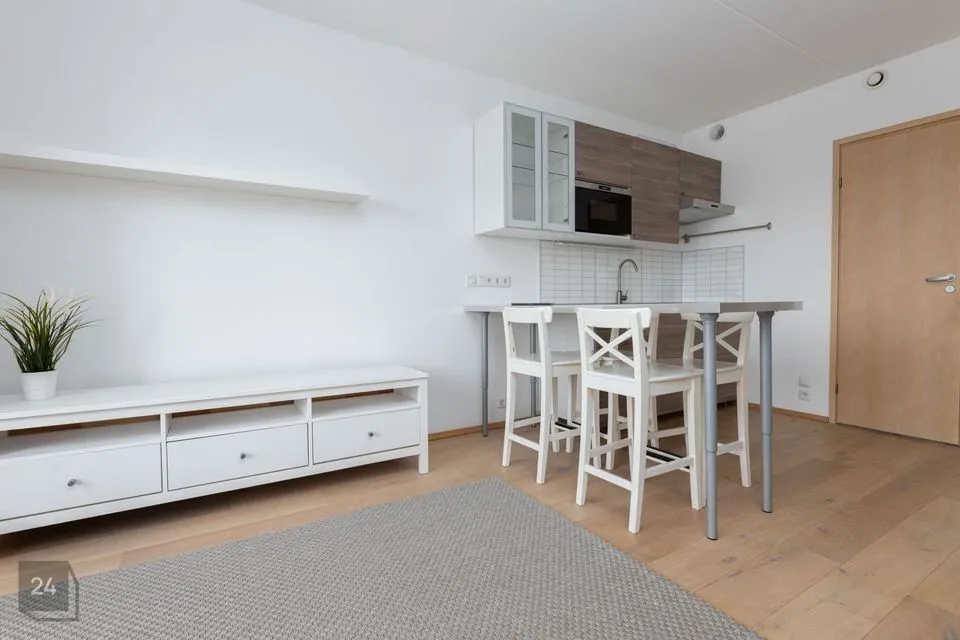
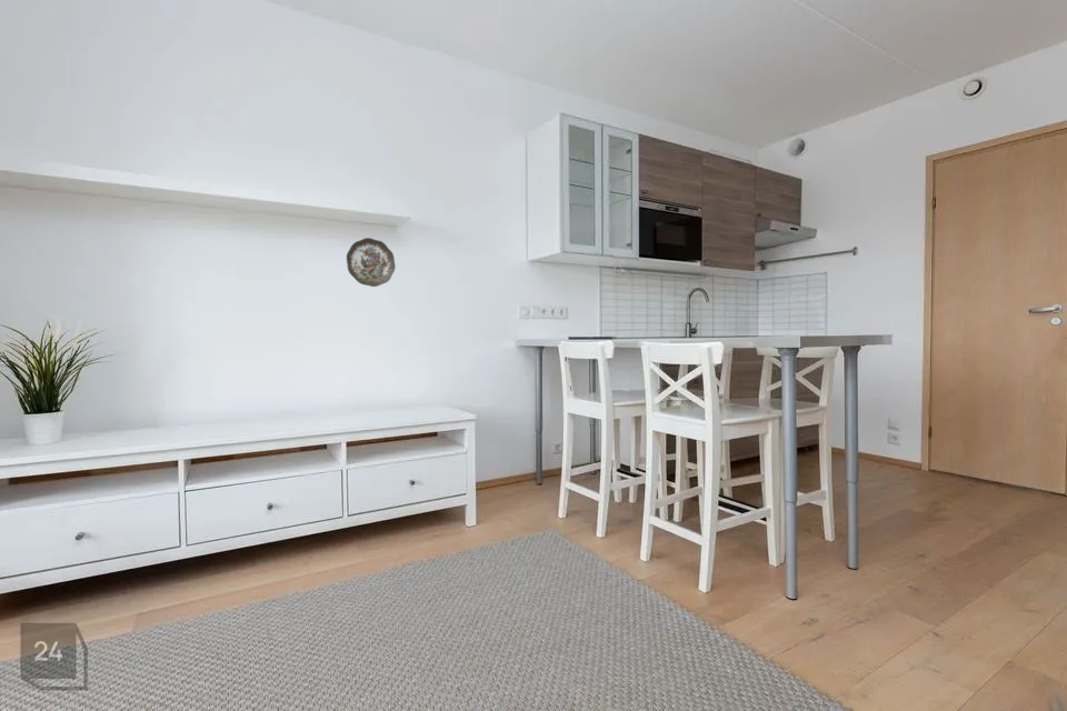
+ decorative plate (370, 262)
